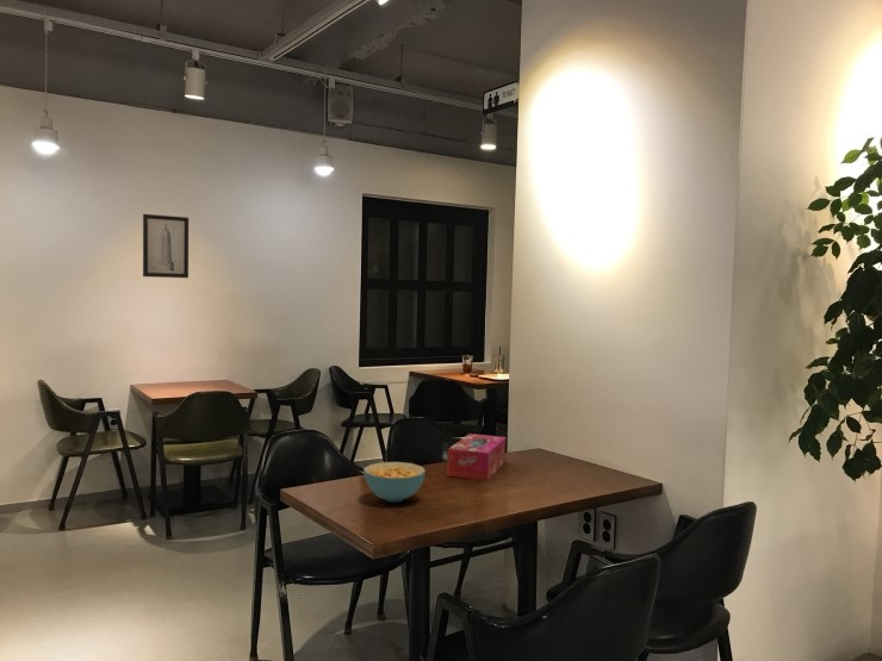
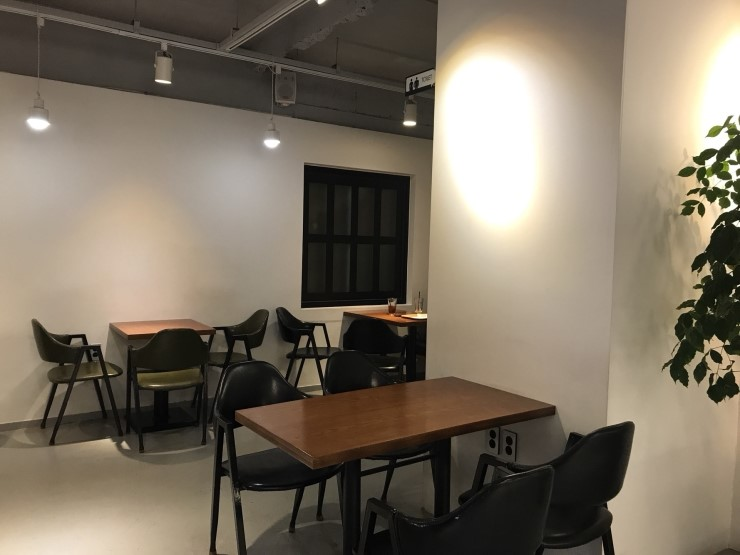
- cereal bowl (393, 484)
- tissue box (477, 455)
- wall art (166, 247)
